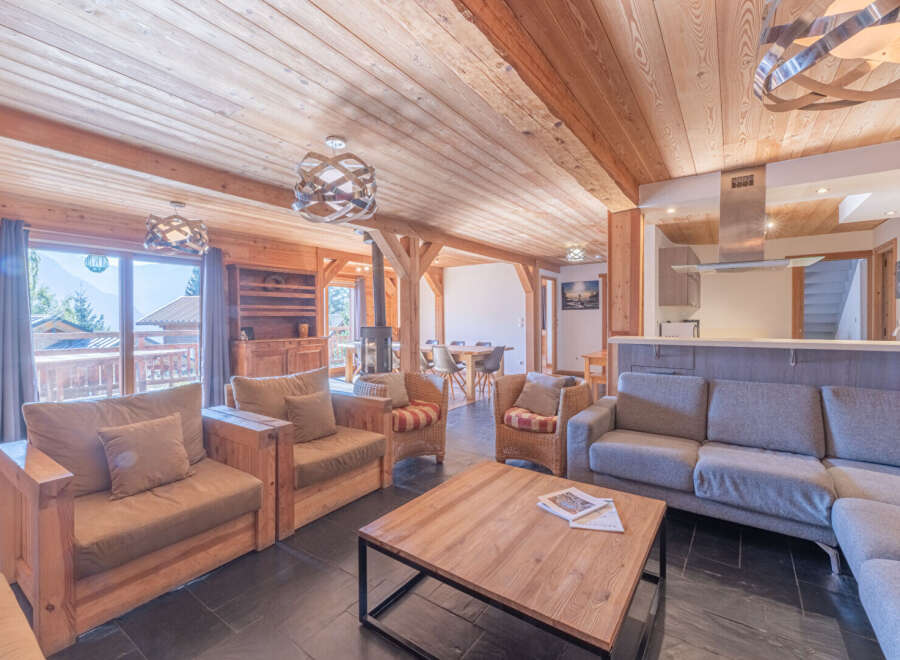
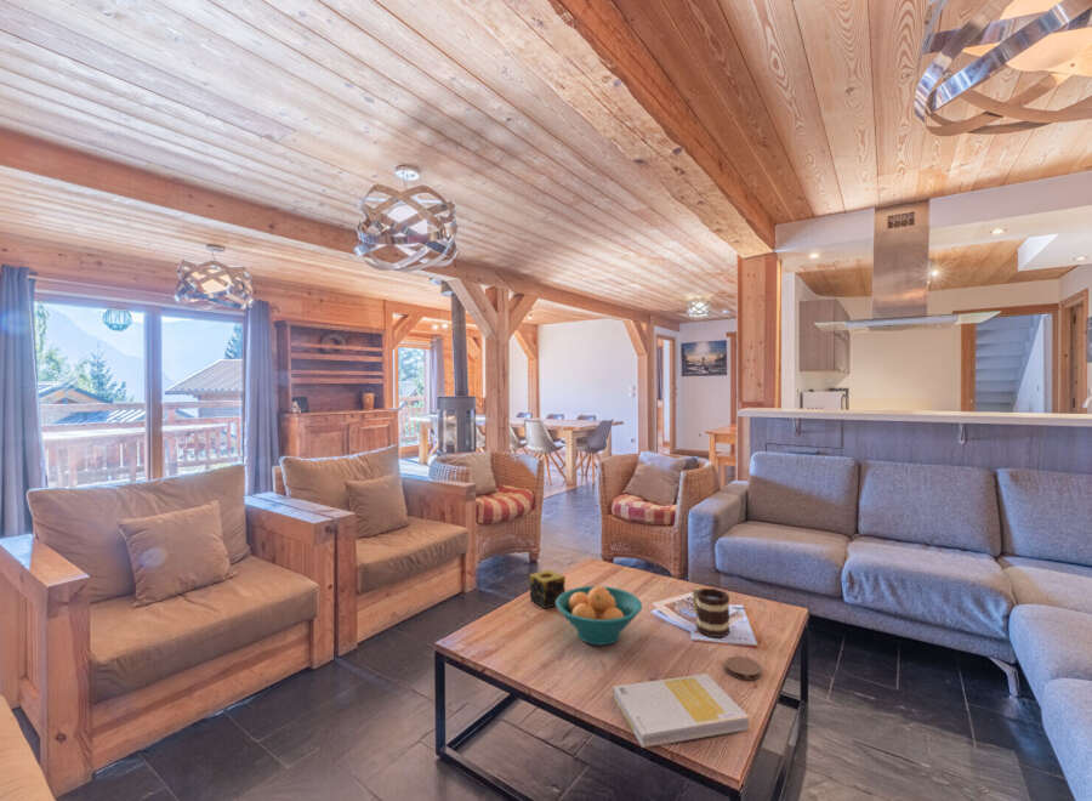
+ mug (707, 608)
+ candle (547, 587)
+ coaster (743, 668)
+ fruit bowl (598, 610)
+ book (677, 706)
